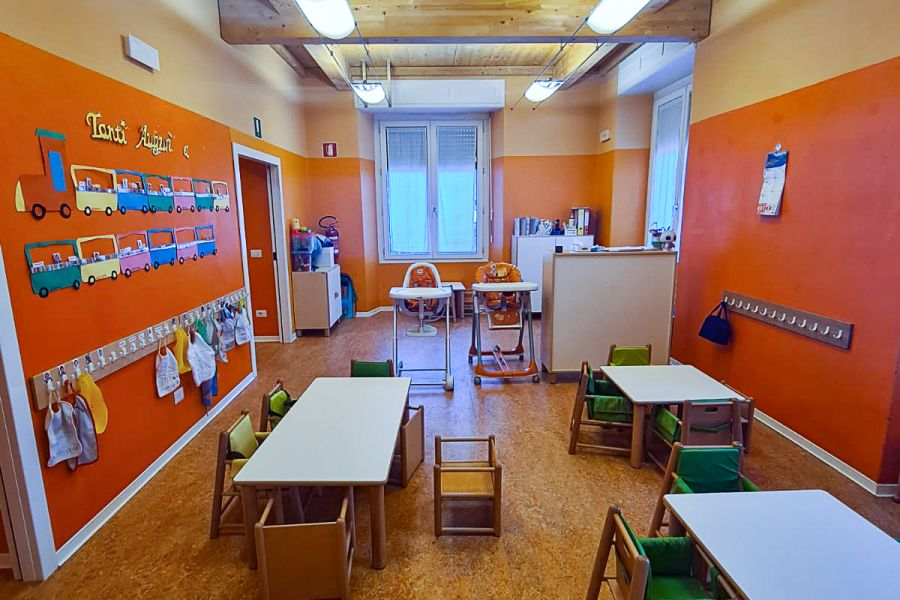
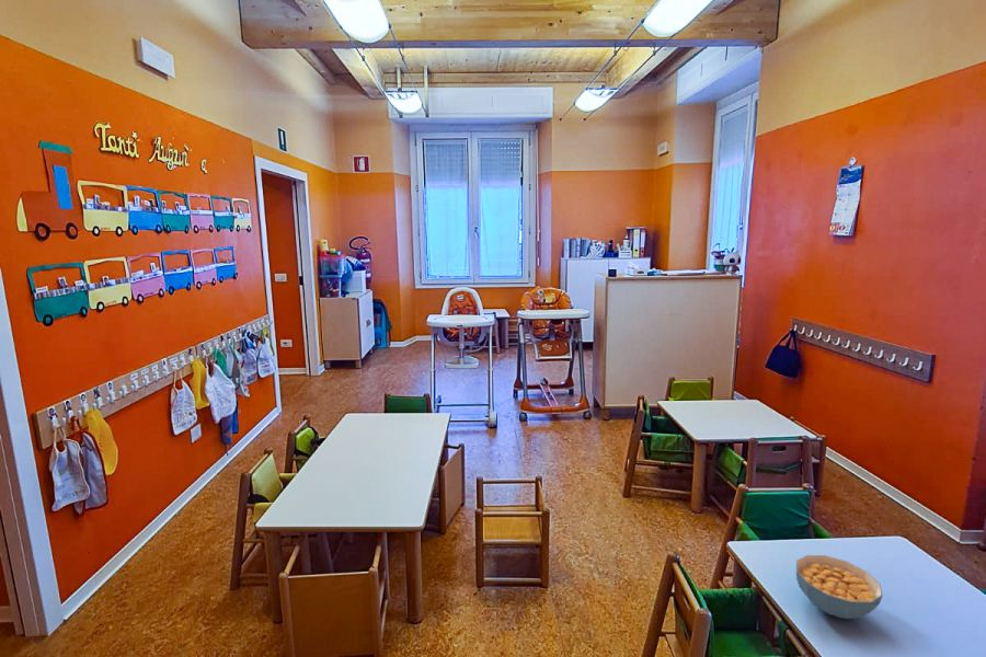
+ cereal bowl (835, 592)
